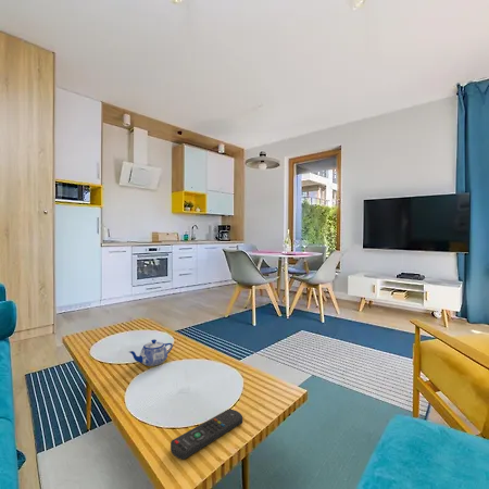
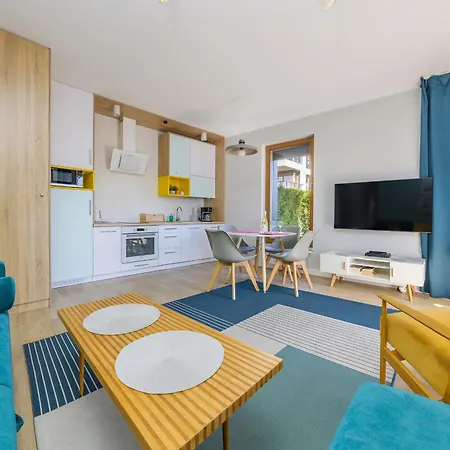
- teapot (151, 351)
- remote control (209, 430)
